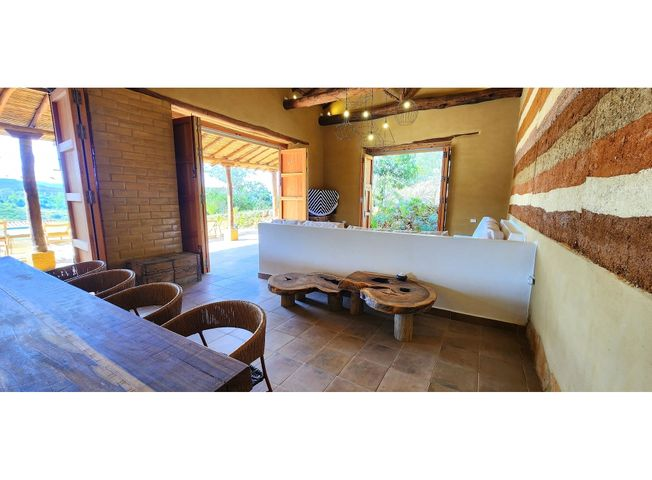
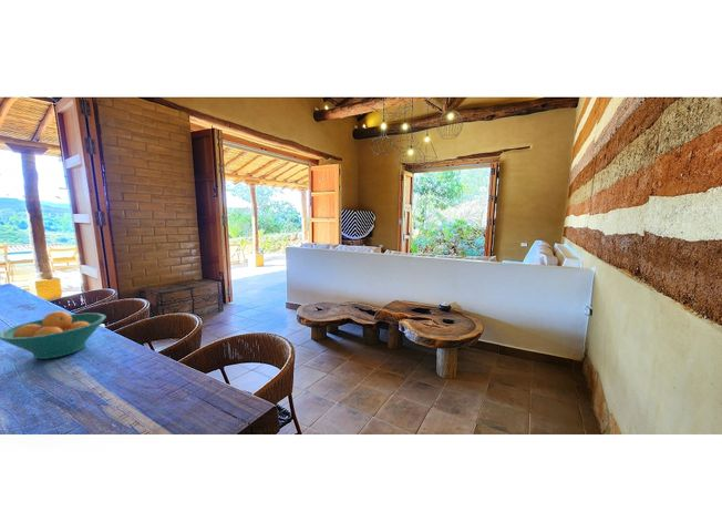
+ fruit bowl (58, 331)
